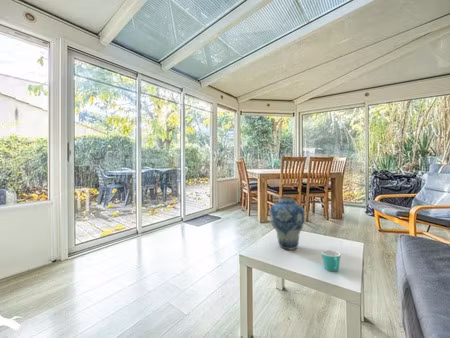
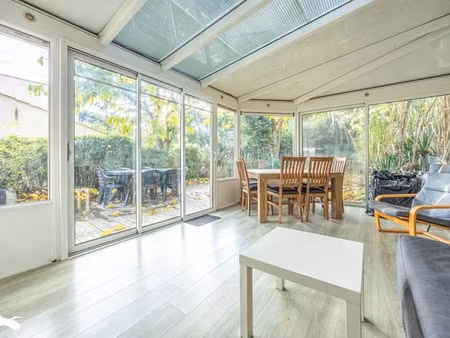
- vase (287, 222)
- mug (332, 262)
